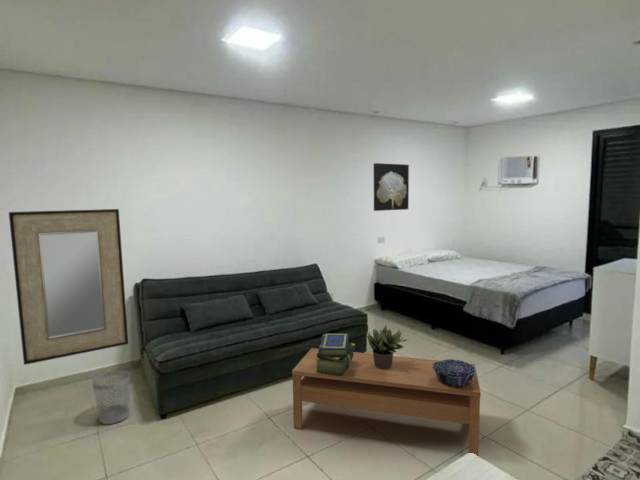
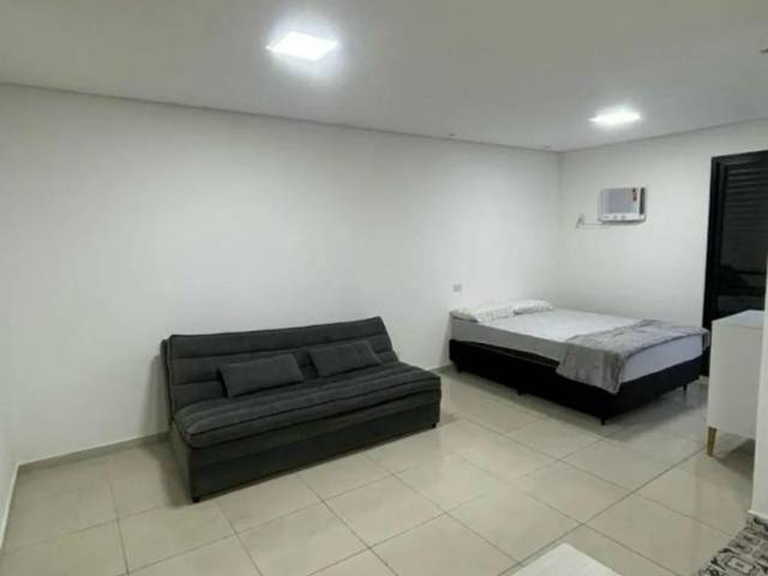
- decorative bowl (453, 373)
- wastebasket (112, 397)
- potted plant (387, 346)
- stack of books (335, 352)
- wall art (391, 187)
- coffee table (384, 395)
- home mirror (73, 283)
